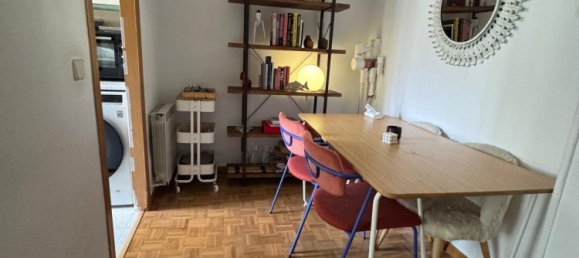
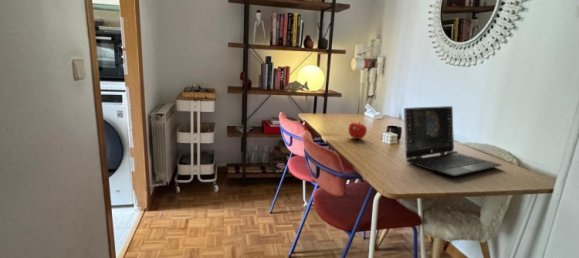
+ fruit (357, 129)
+ laptop (452, 137)
